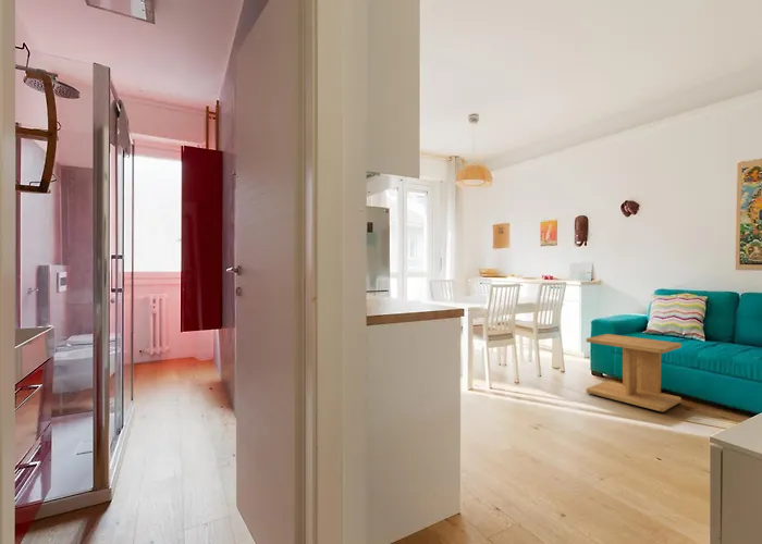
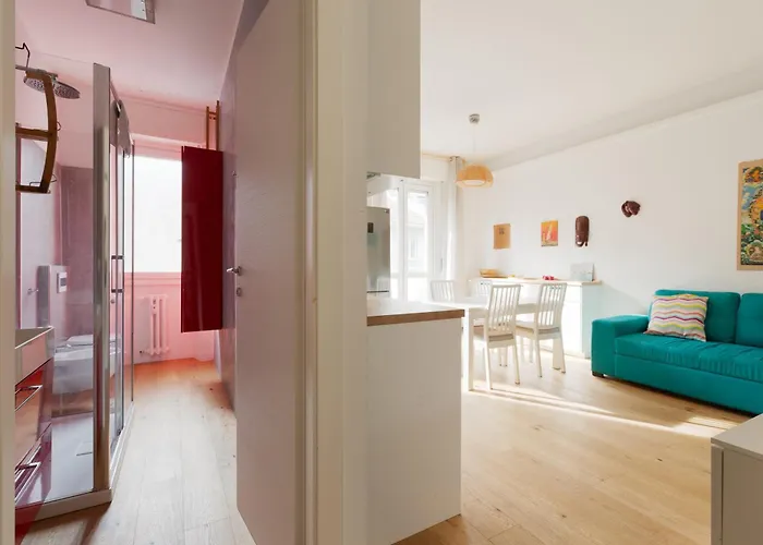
- side table (631, 369)
